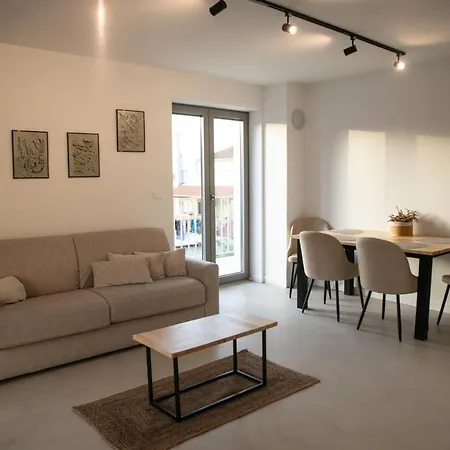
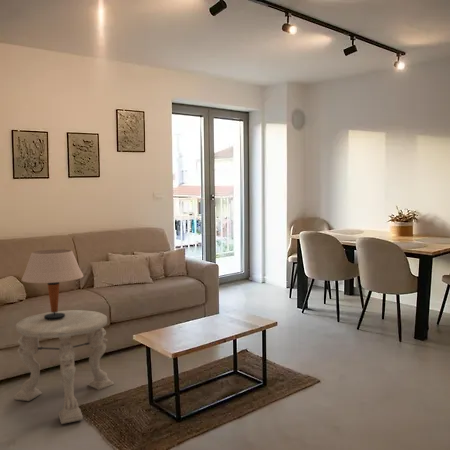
+ side table (62, 358)
+ table lamp (53, 284)
